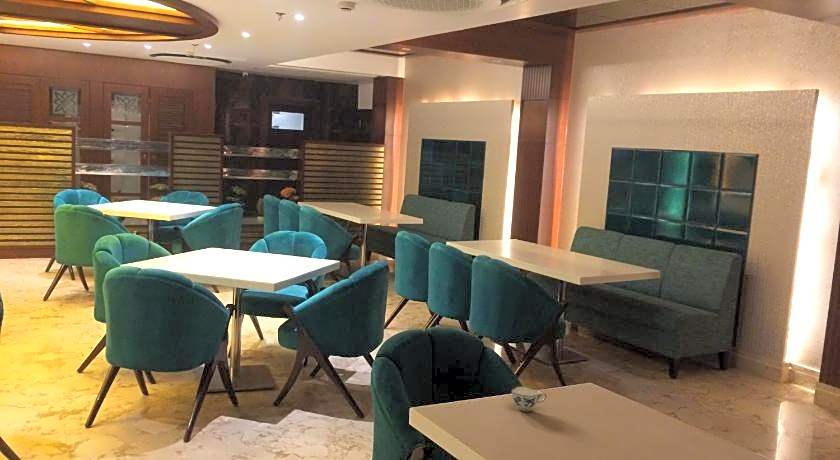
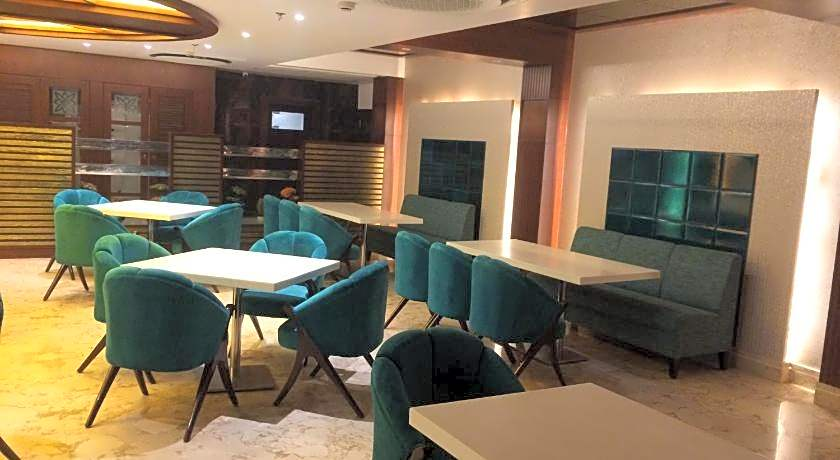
- chinaware (527, 399)
